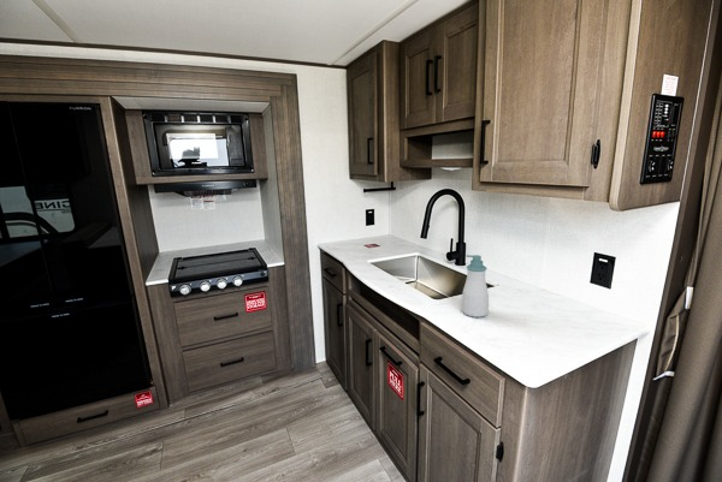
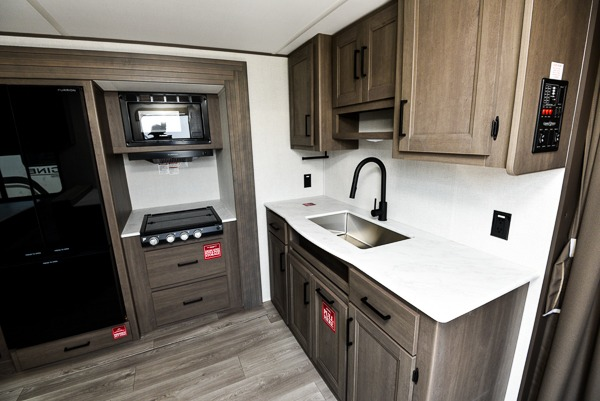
- soap bottle (475, 285)
